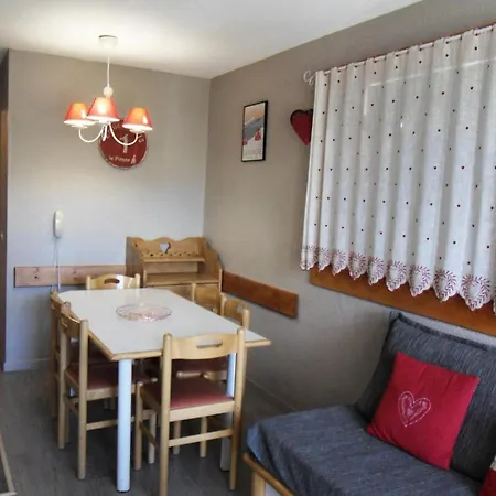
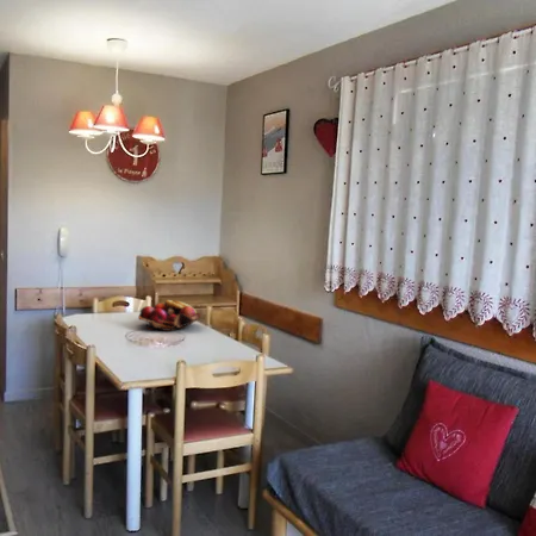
+ fruit basket (169, 313)
